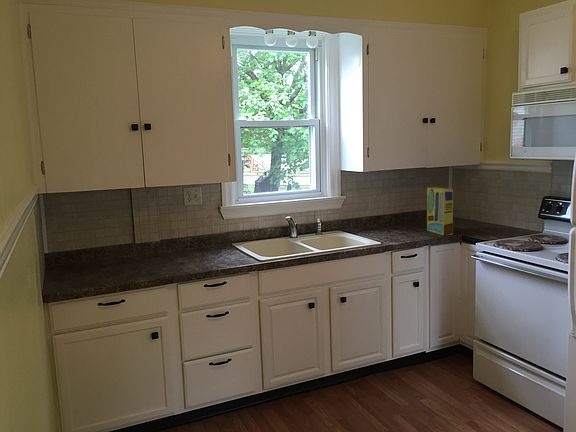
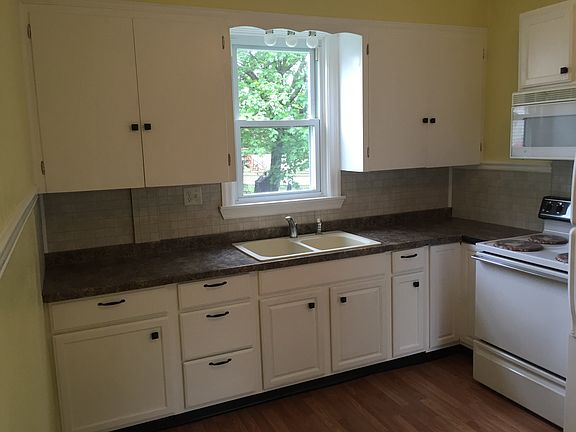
- cereal box (439, 210)
